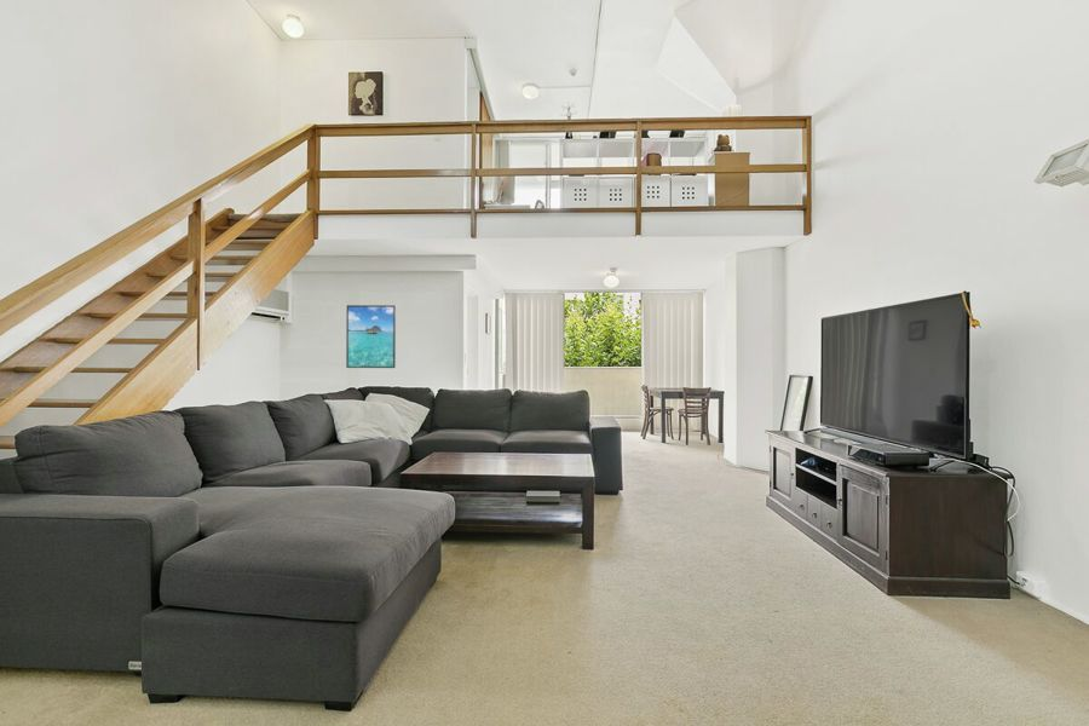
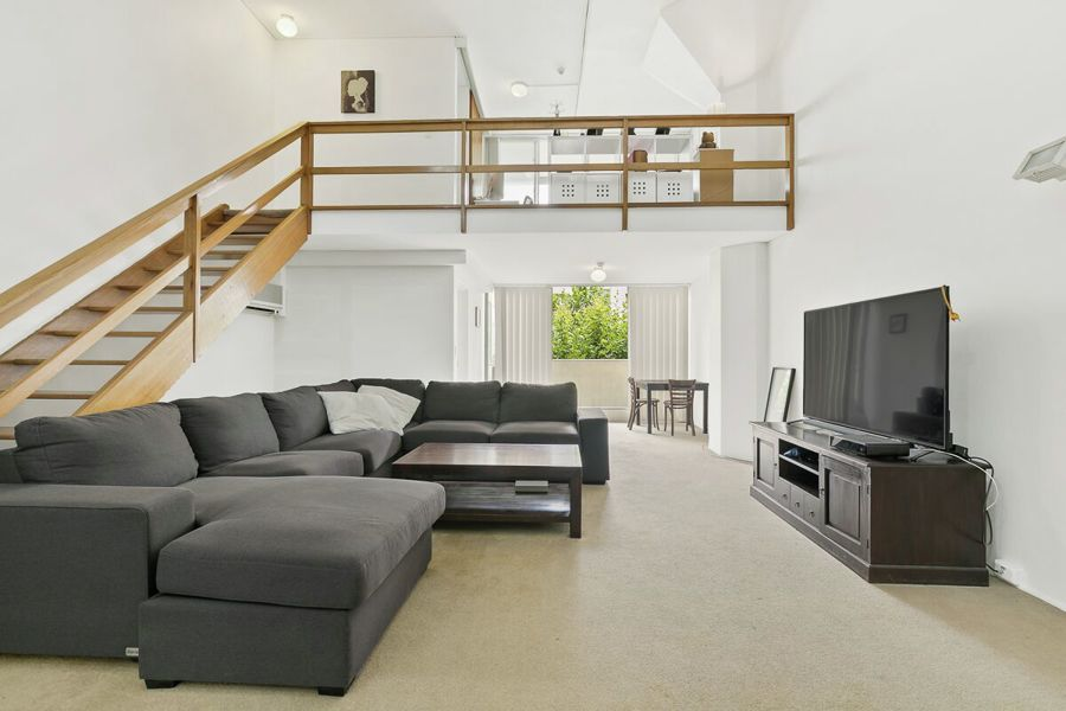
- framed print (370, 336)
